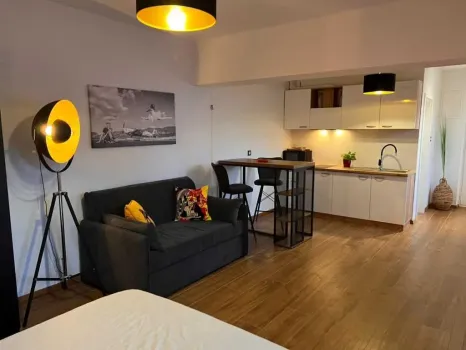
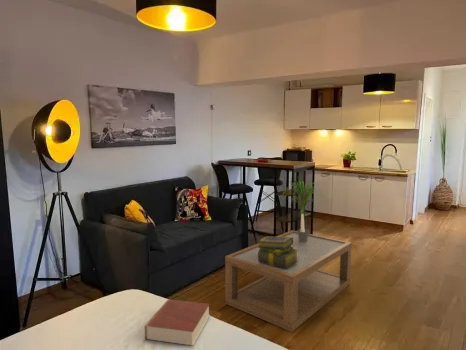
+ stack of books (276, 248)
+ coffee table (292, 271)
+ book (179, 320)
+ potted plant (302, 205)
